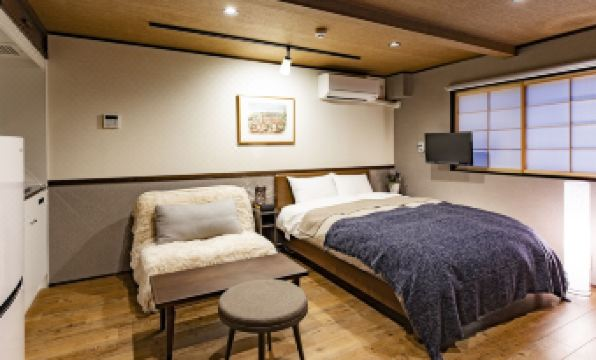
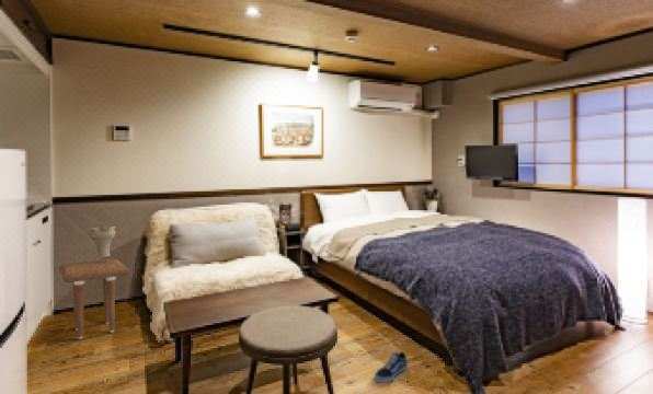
+ side table (103, 296)
+ vase (101, 243)
+ shoe (390, 363)
